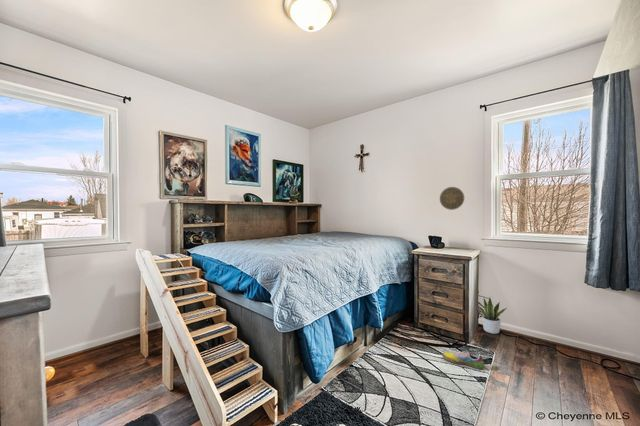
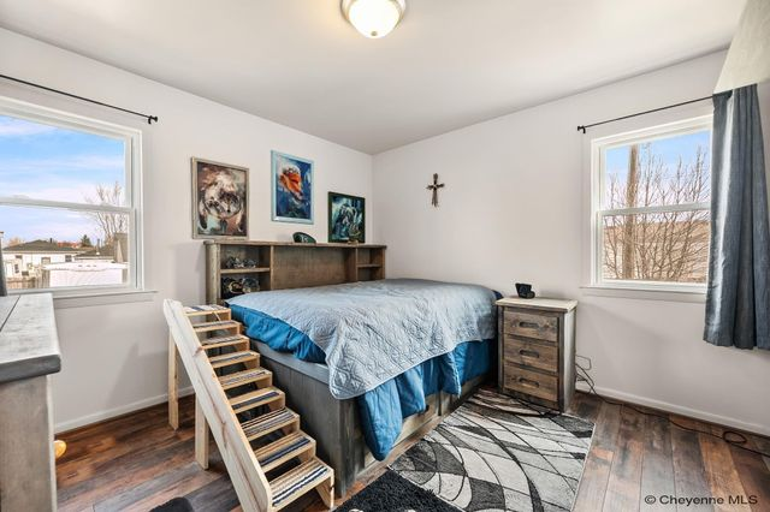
- decorative plate (451, 198)
- potted plant (492, 313)
- shoe (462, 356)
